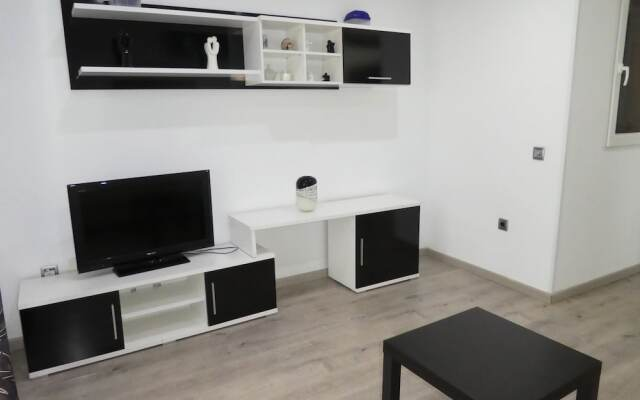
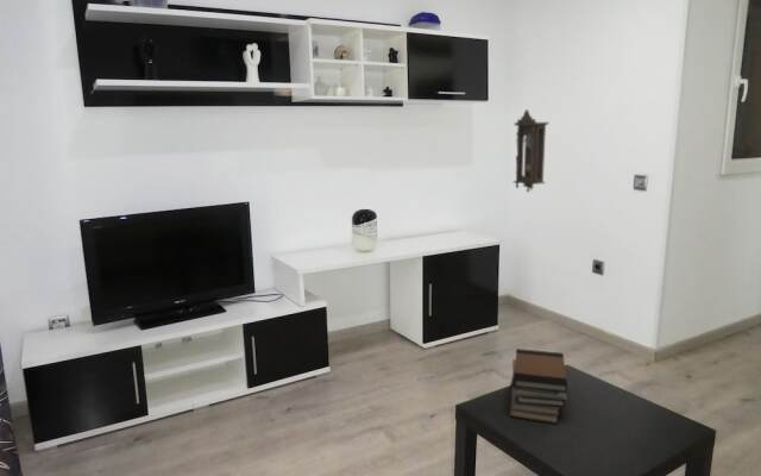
+ pendulum clock (529, 151)
+ book stack (537, 383)
